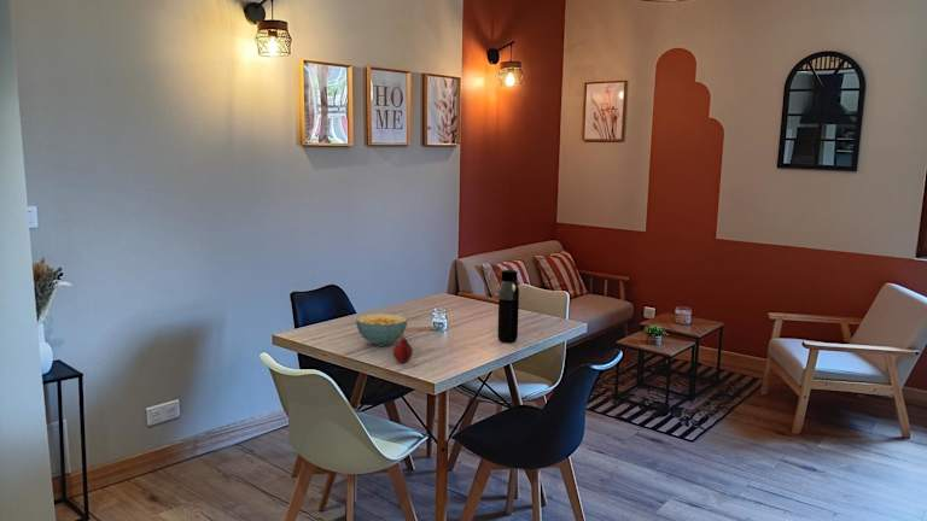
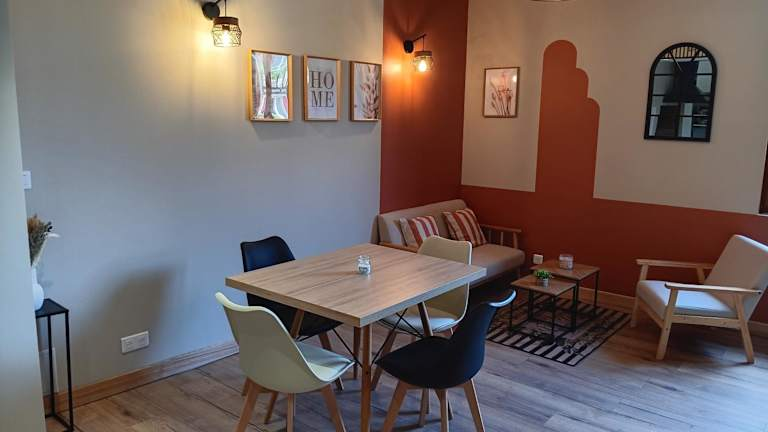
- water bottle (508, 305)
- cereal bowl (381, 330)
- fruit (402, 345)
